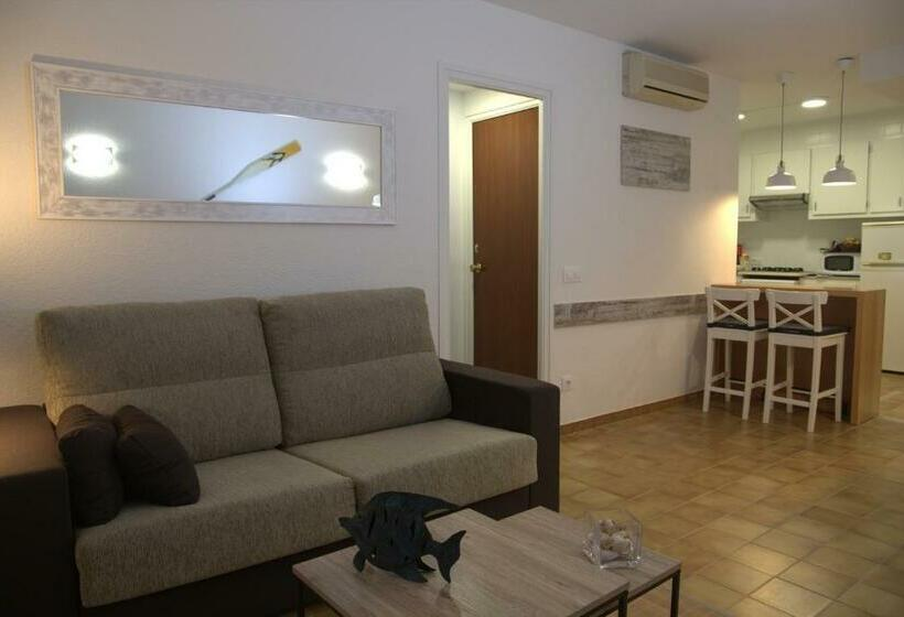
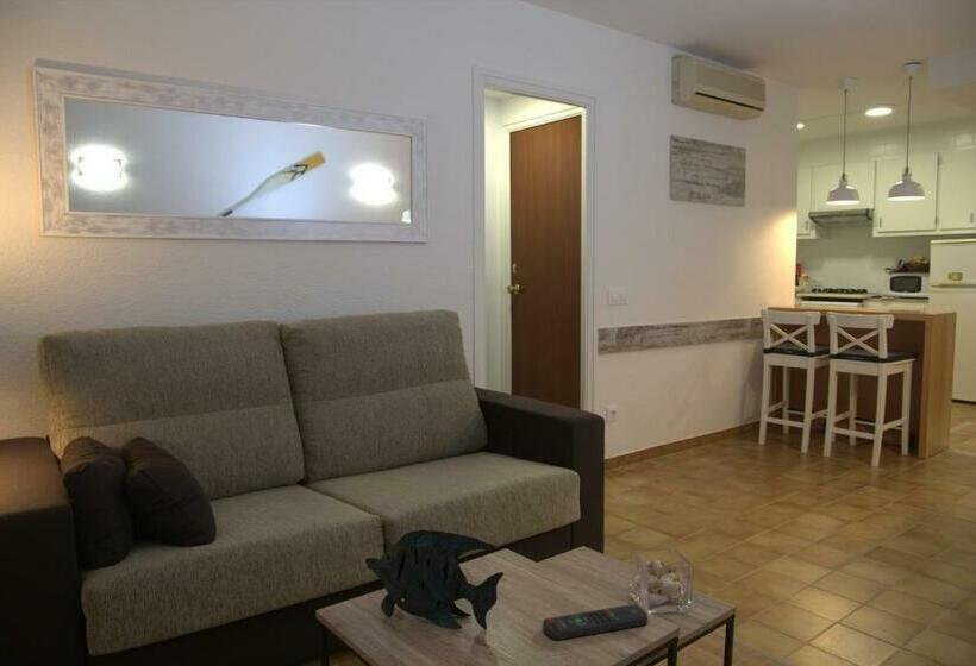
+ remote control (595, 621)
